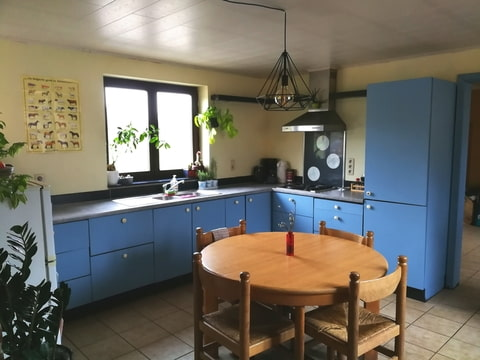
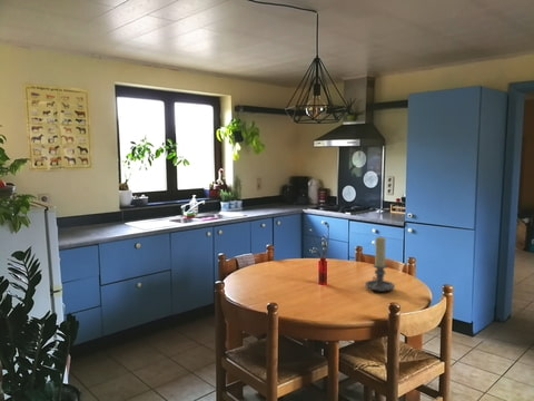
+ candle holder (378, 262)
